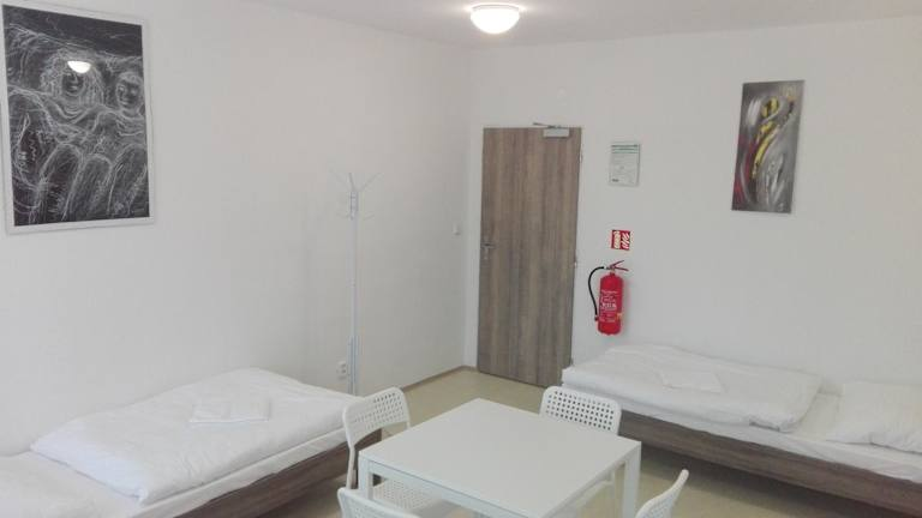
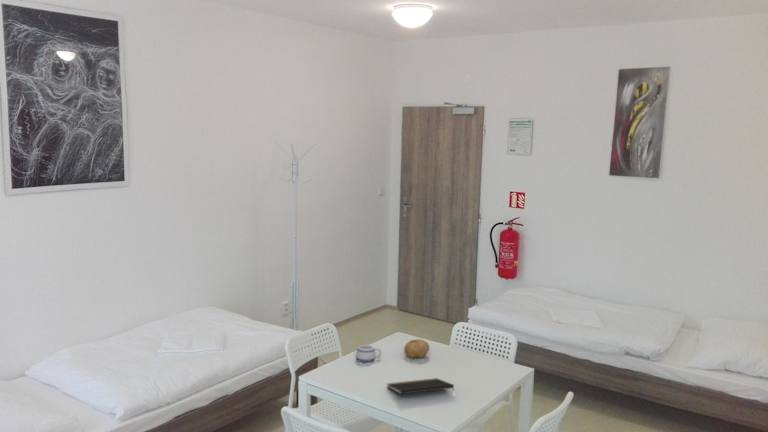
+ mug (368, 353)
+ fruit (416, 347)
+ notepad (419, 385)
